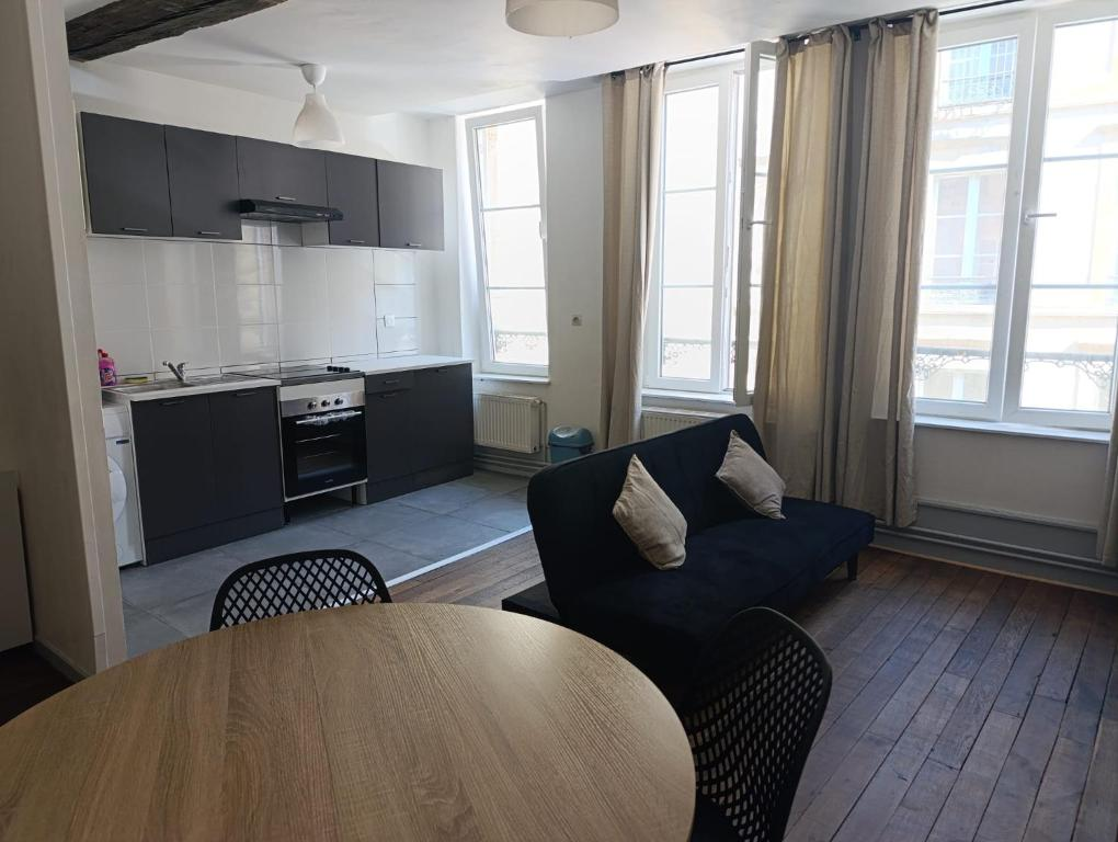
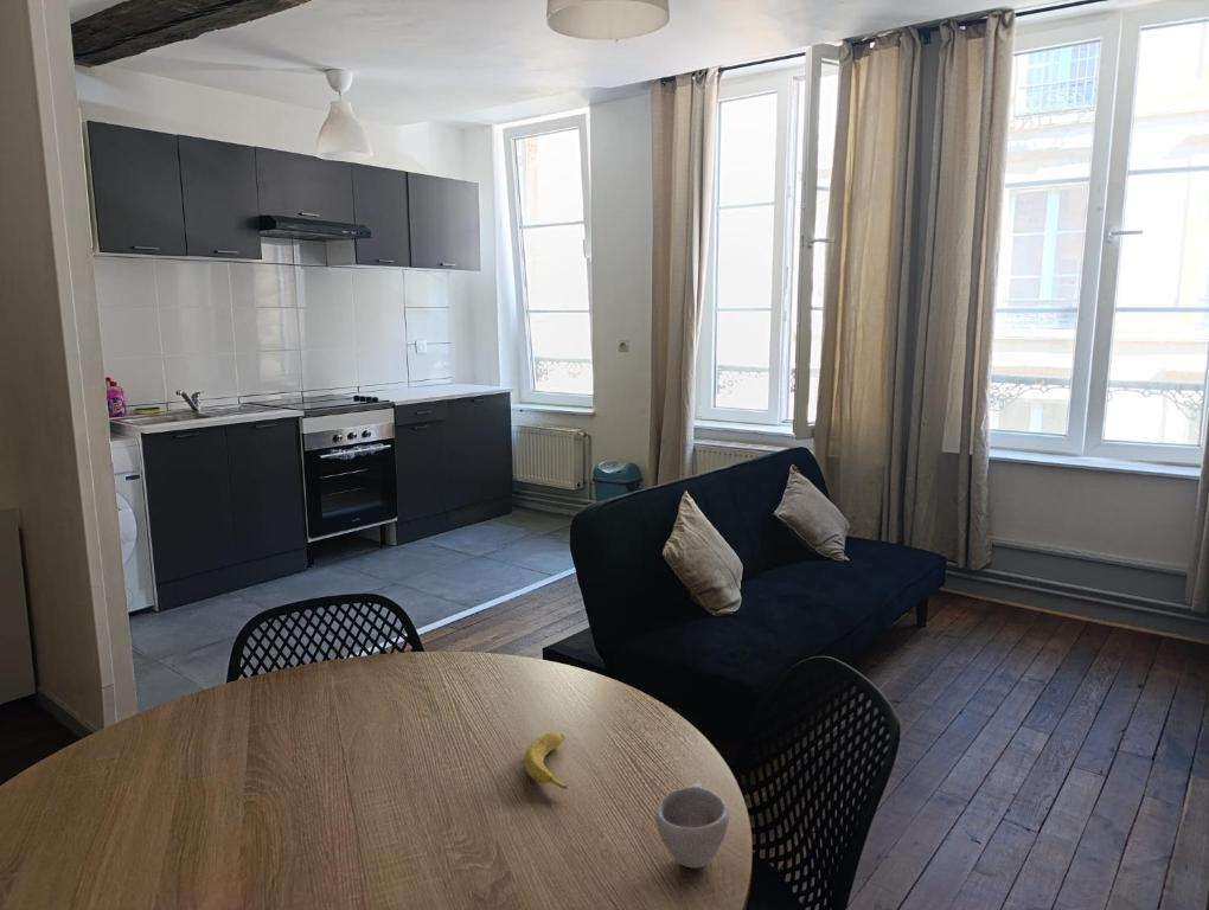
+ cup (691, 826)
+ banana (548, 752)
